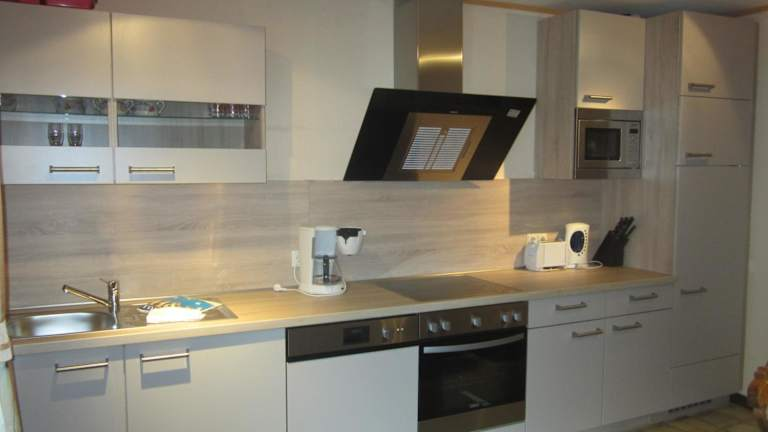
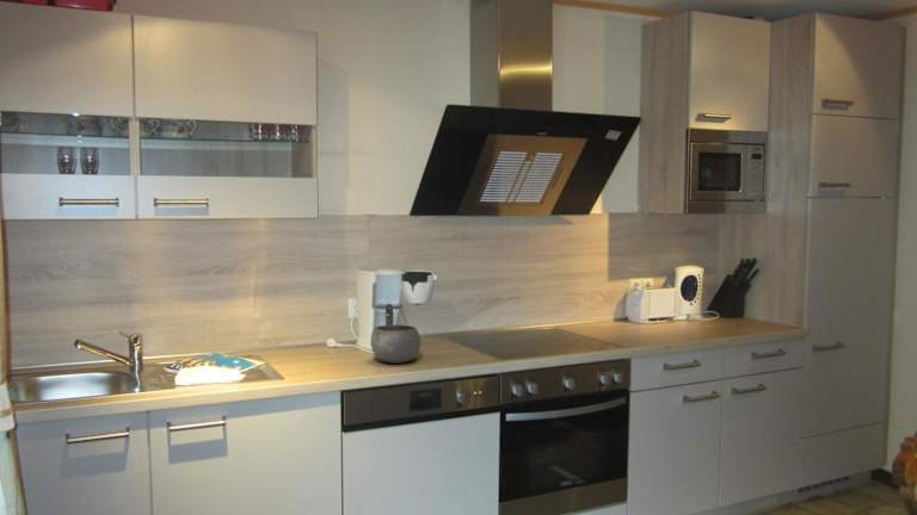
+ bowl (395, 343)
